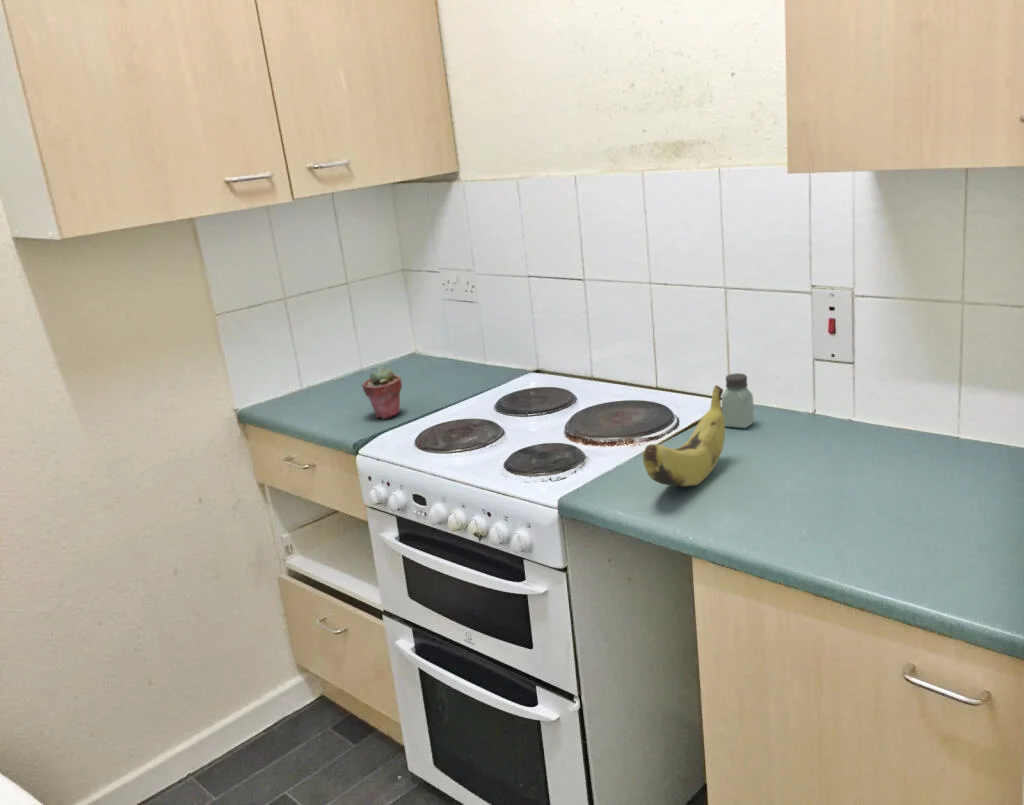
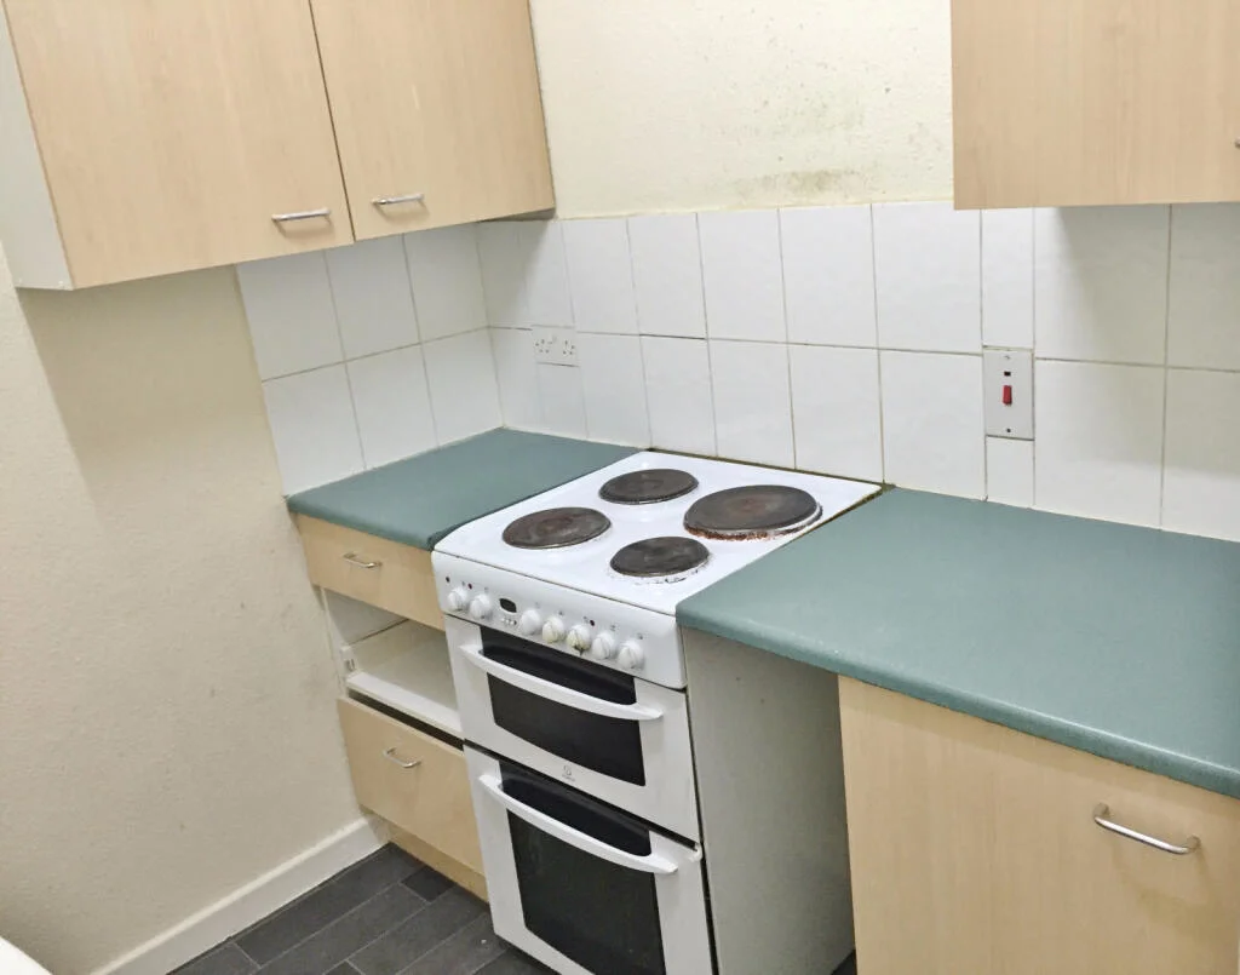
- banana (686, 443)
- saltshaker (737, 400)
- potted succulent (383, 390)
